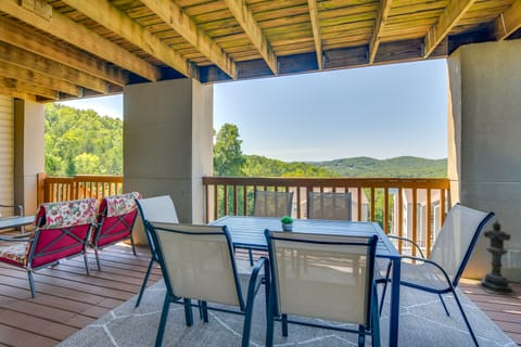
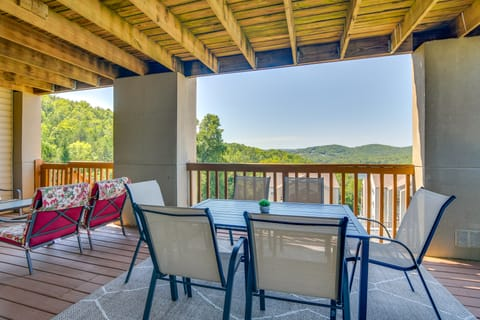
- lantern (496, 254)
